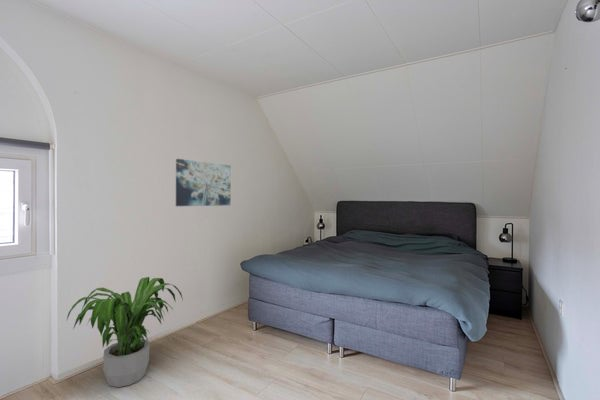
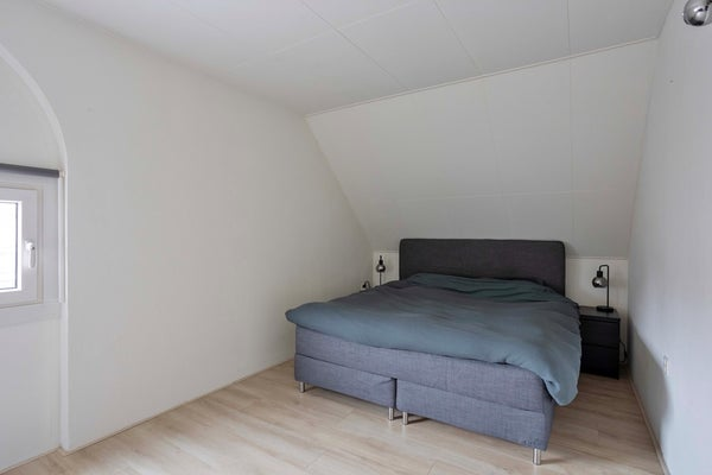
- potted plant (132, 330)
- wall art (205, 184)
